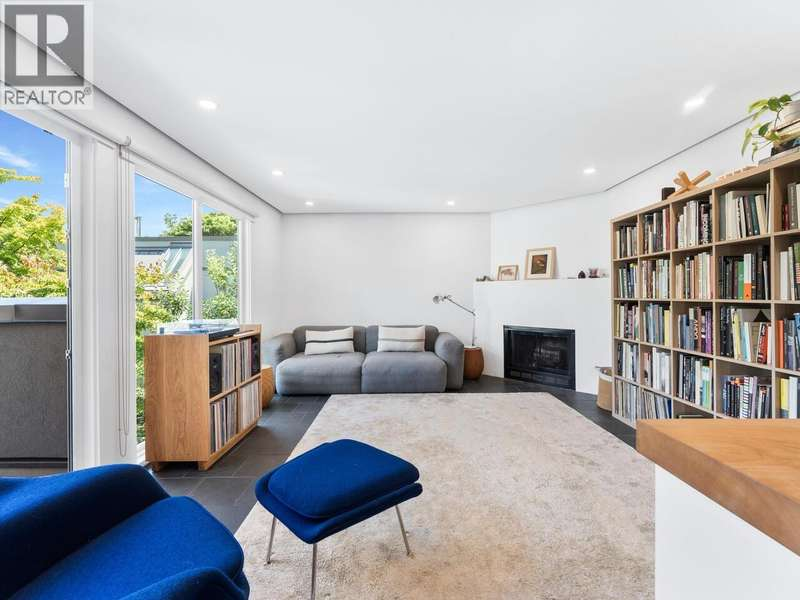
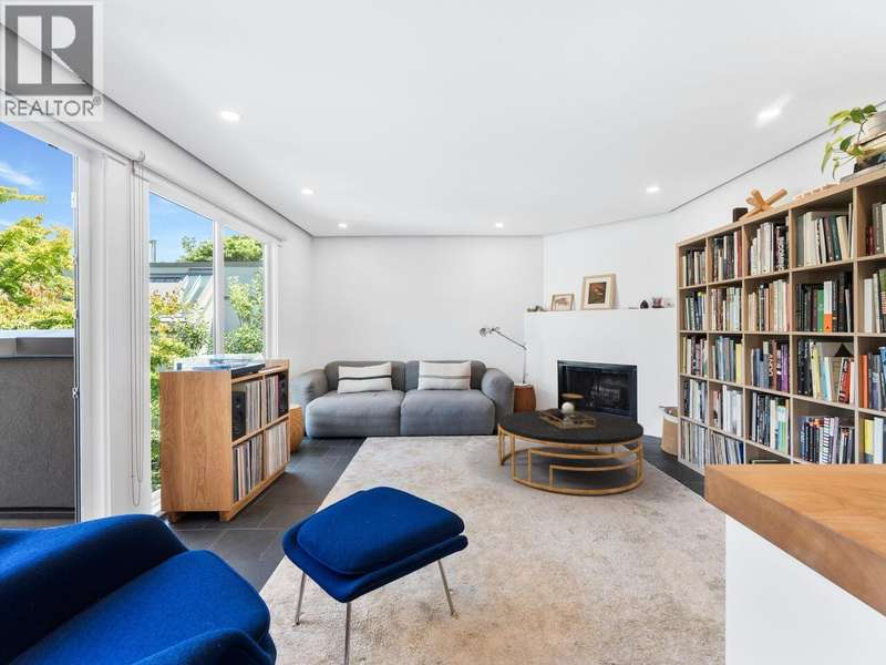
+ coffee table (567, 431)
